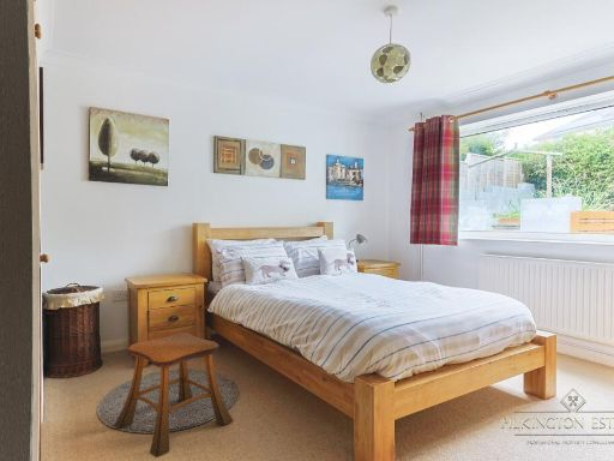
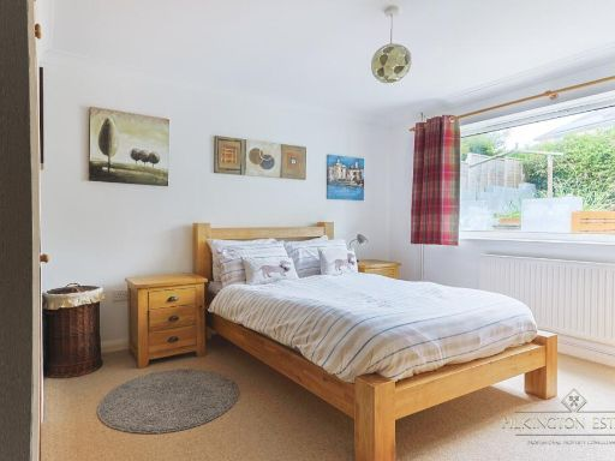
- stool (174, 382)
